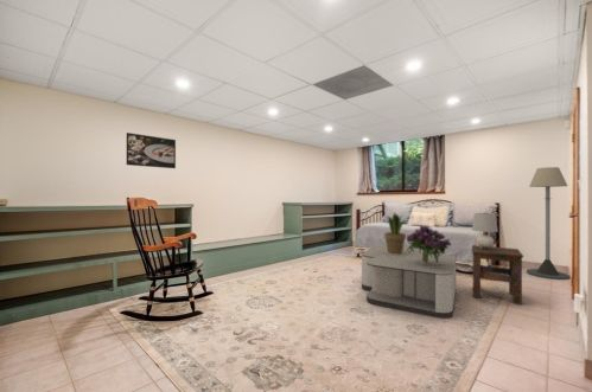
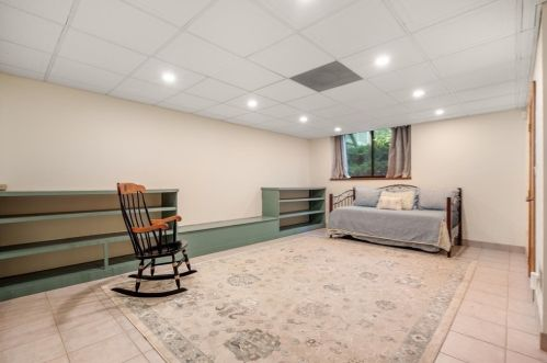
- bouquet (425, 244)
- coffee table (407, 271)
- side table (495, 272)
- table lamp (484, 230)
- potted plant (395, 232)
- floor lamp (547, 221)
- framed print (152, 152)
